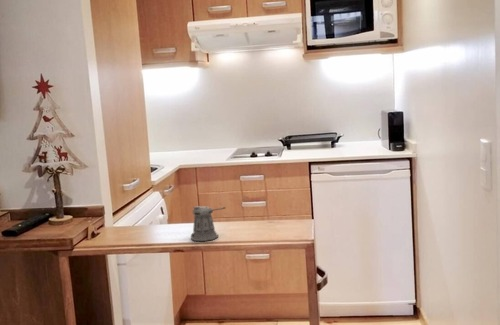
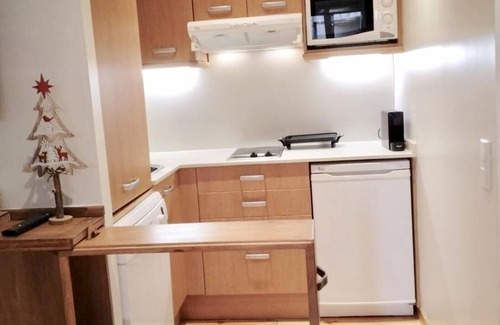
- pepper shaker (206, 221)
